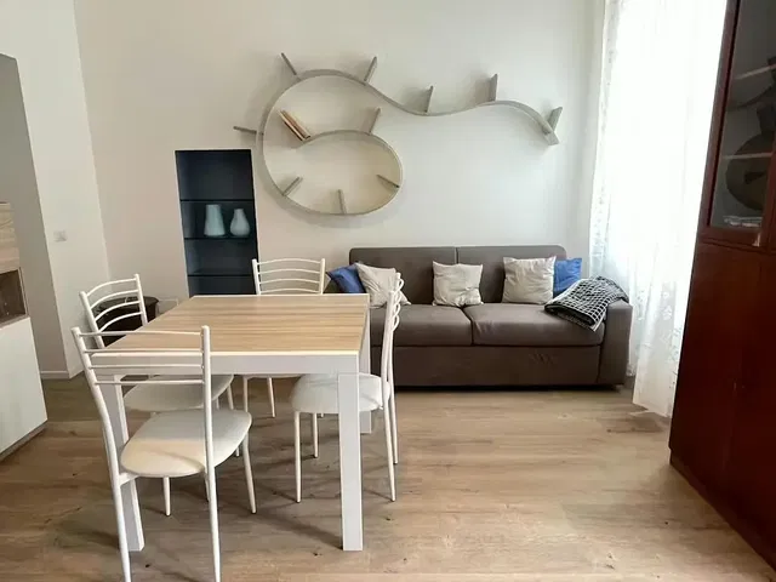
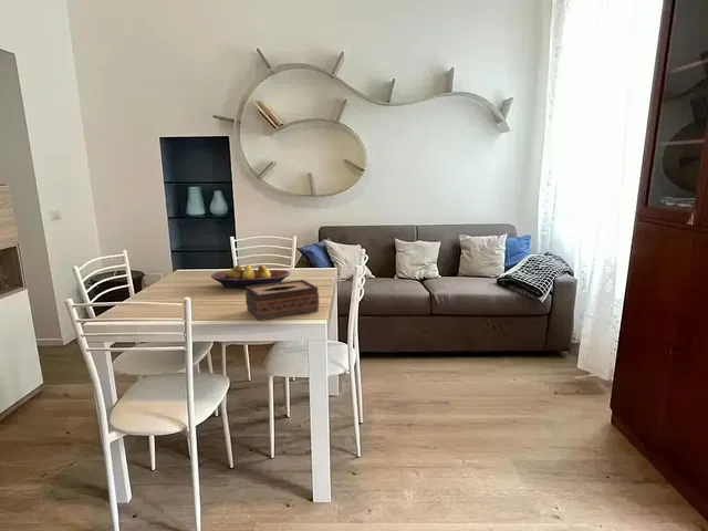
+ fruit bowl (250, 274)
+ tissue box (282, 299)
